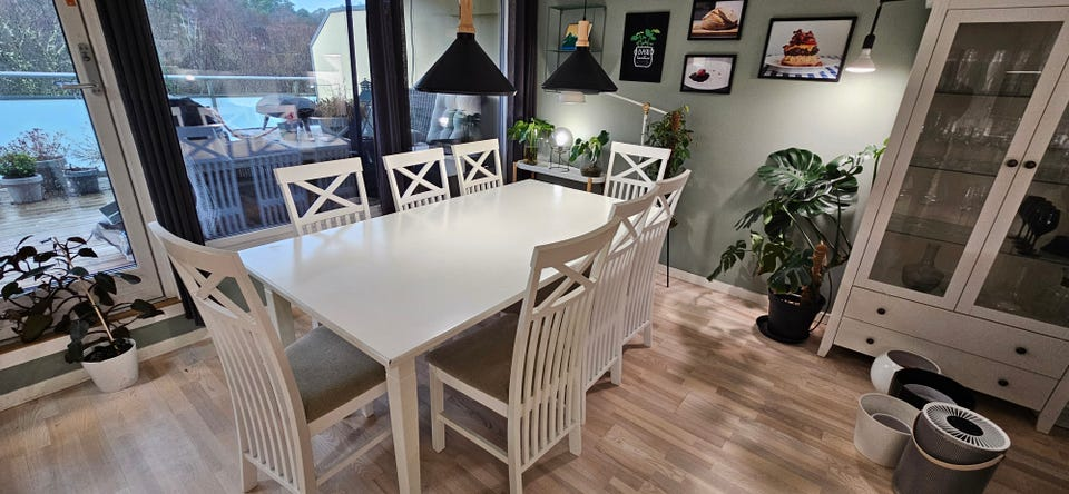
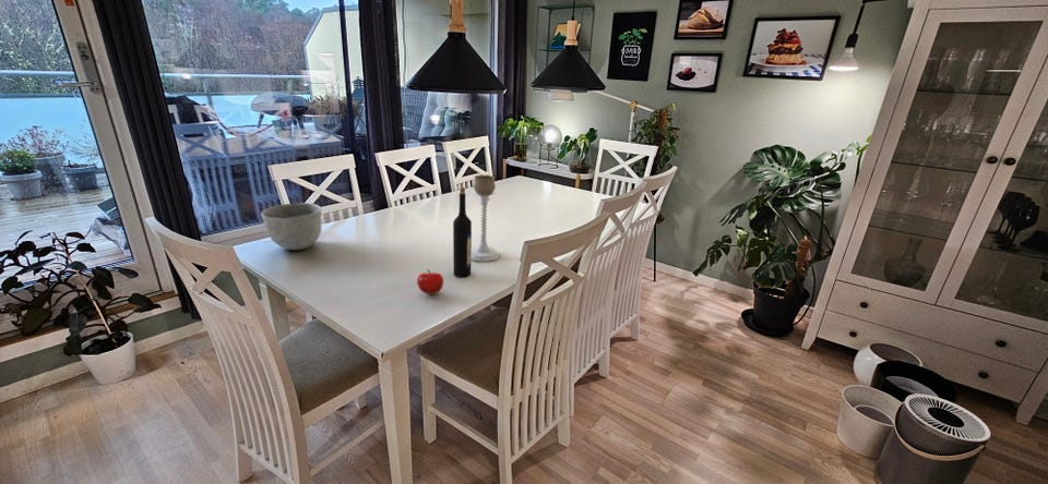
+ wine bottle (462, 232)
+ bowl (294, 228)
+ apple (430, 281)
+ candle holder (484, 217)
